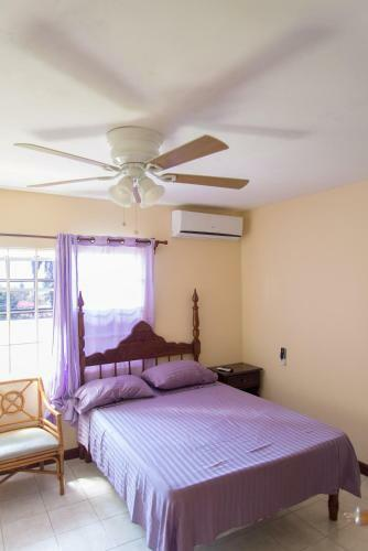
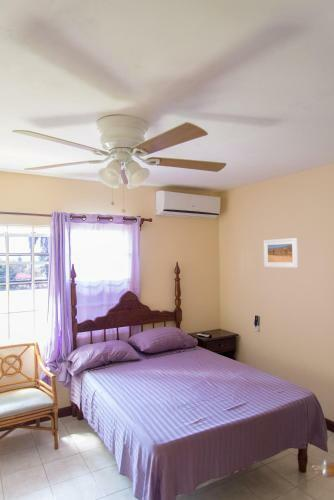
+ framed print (279, 253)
